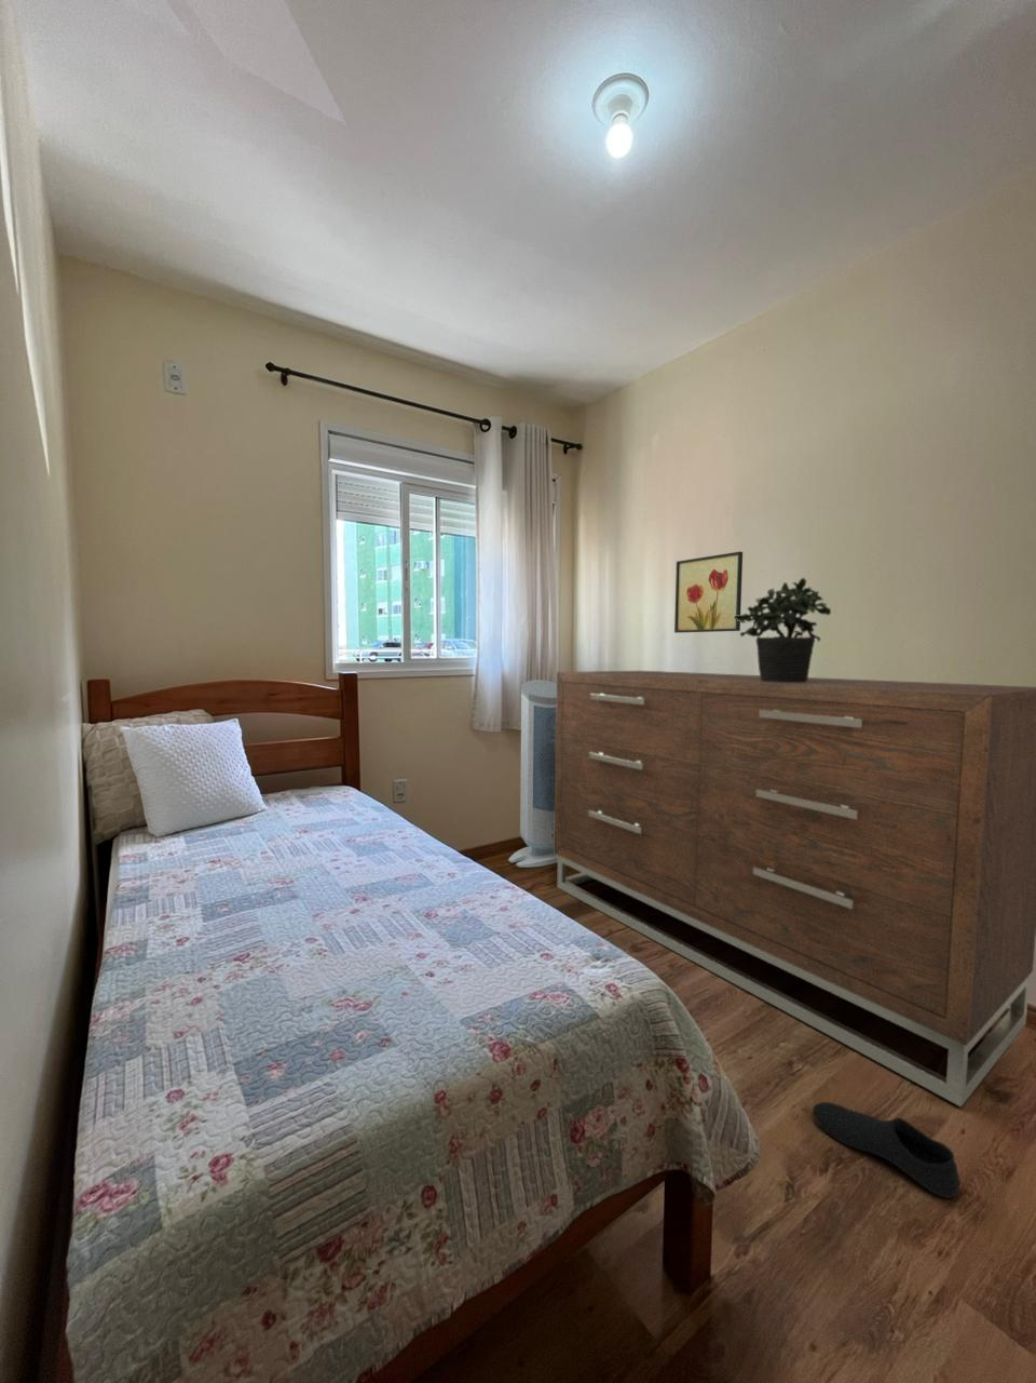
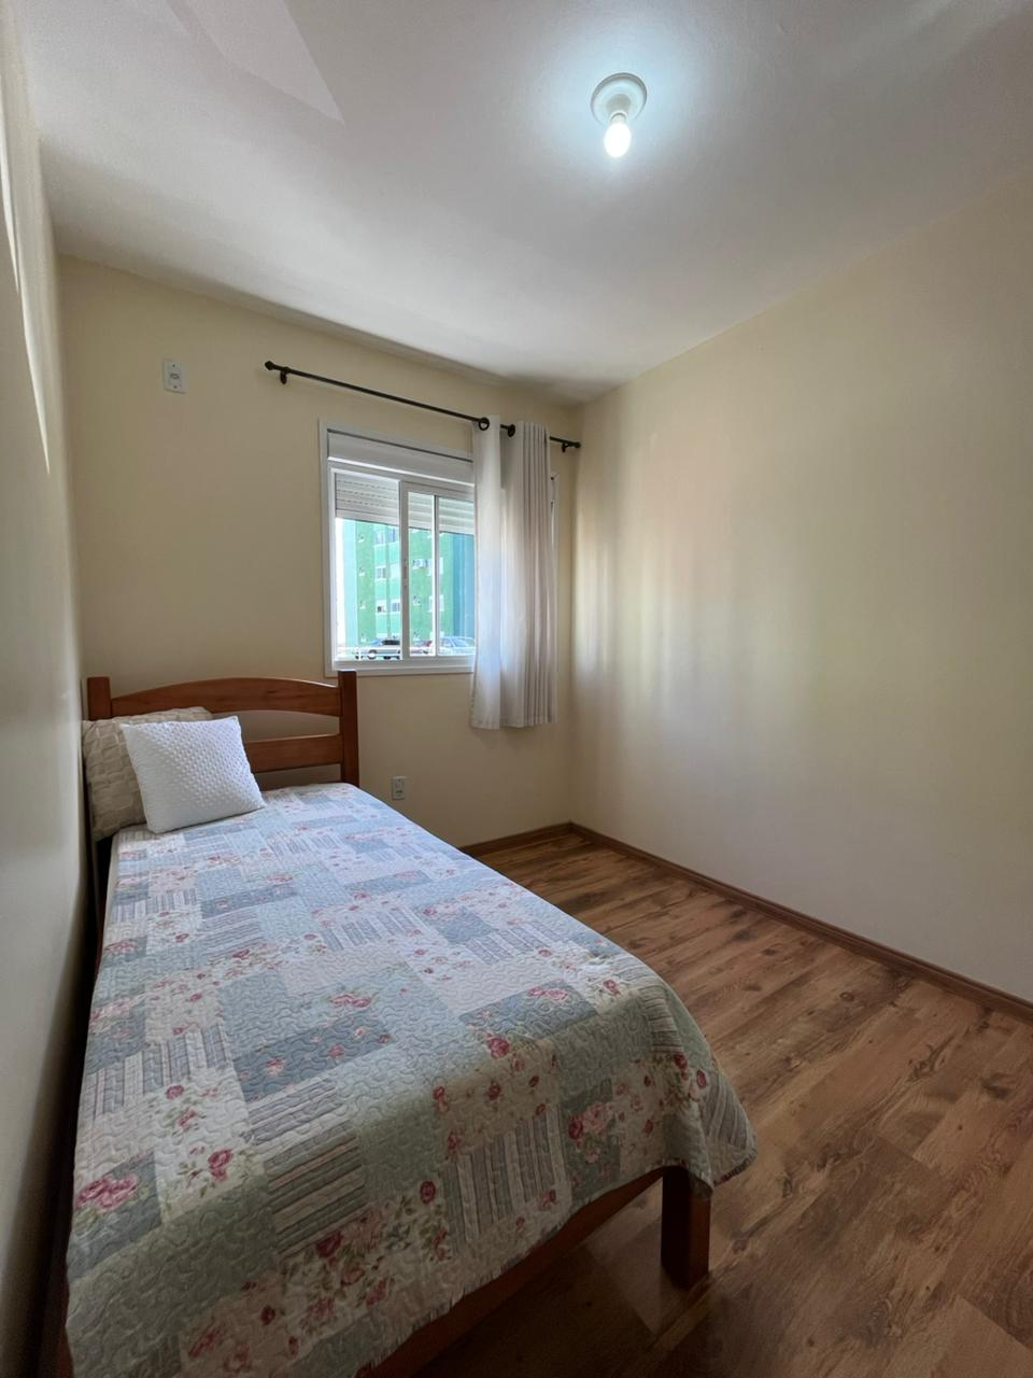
- wall art (707, 595)
- shoe (883, 1130)
- dresser (741, 811)
- air purifier (543, 769)
- potted plant (789, 628)
